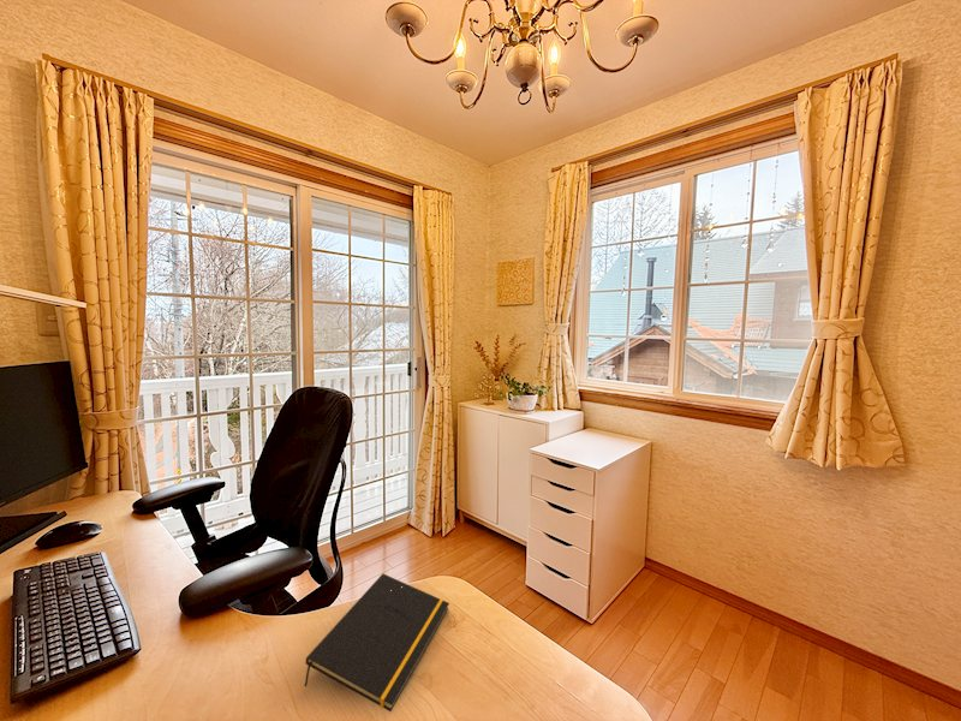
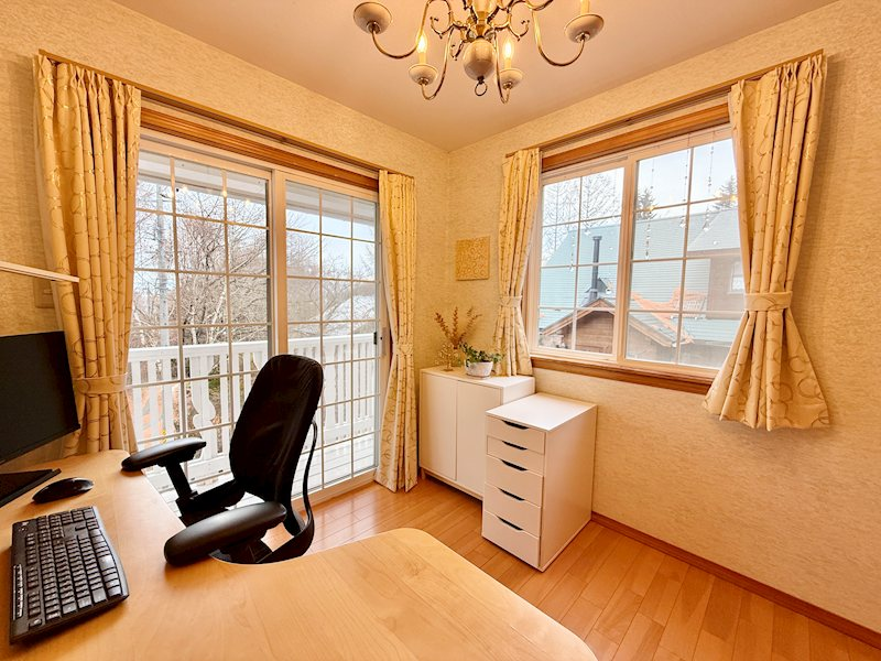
- notepad (386, 630)
